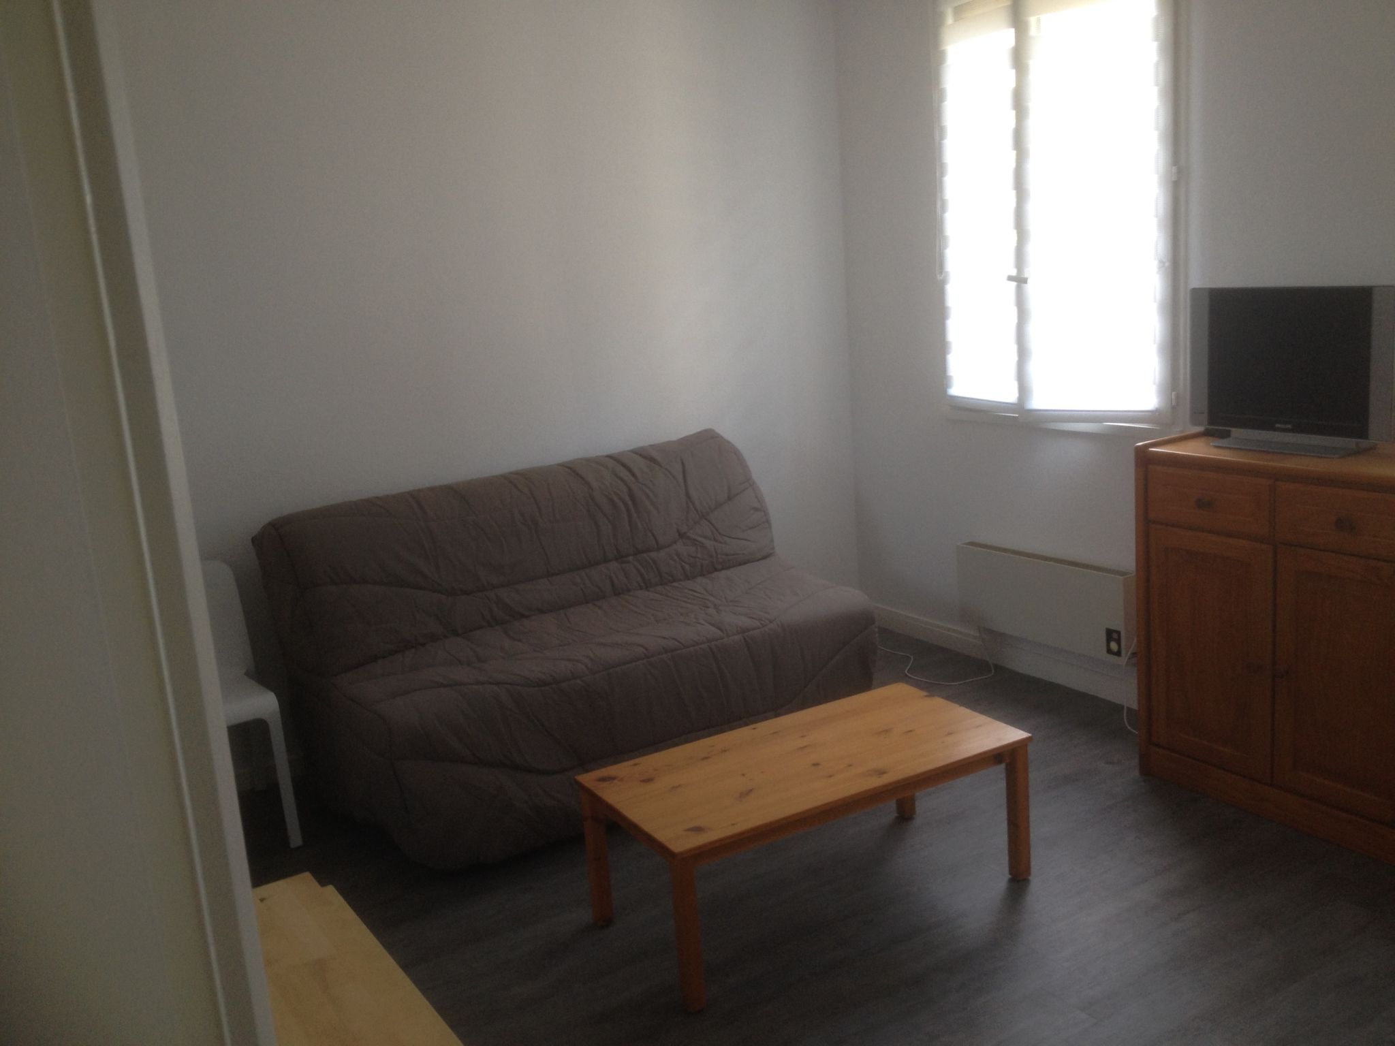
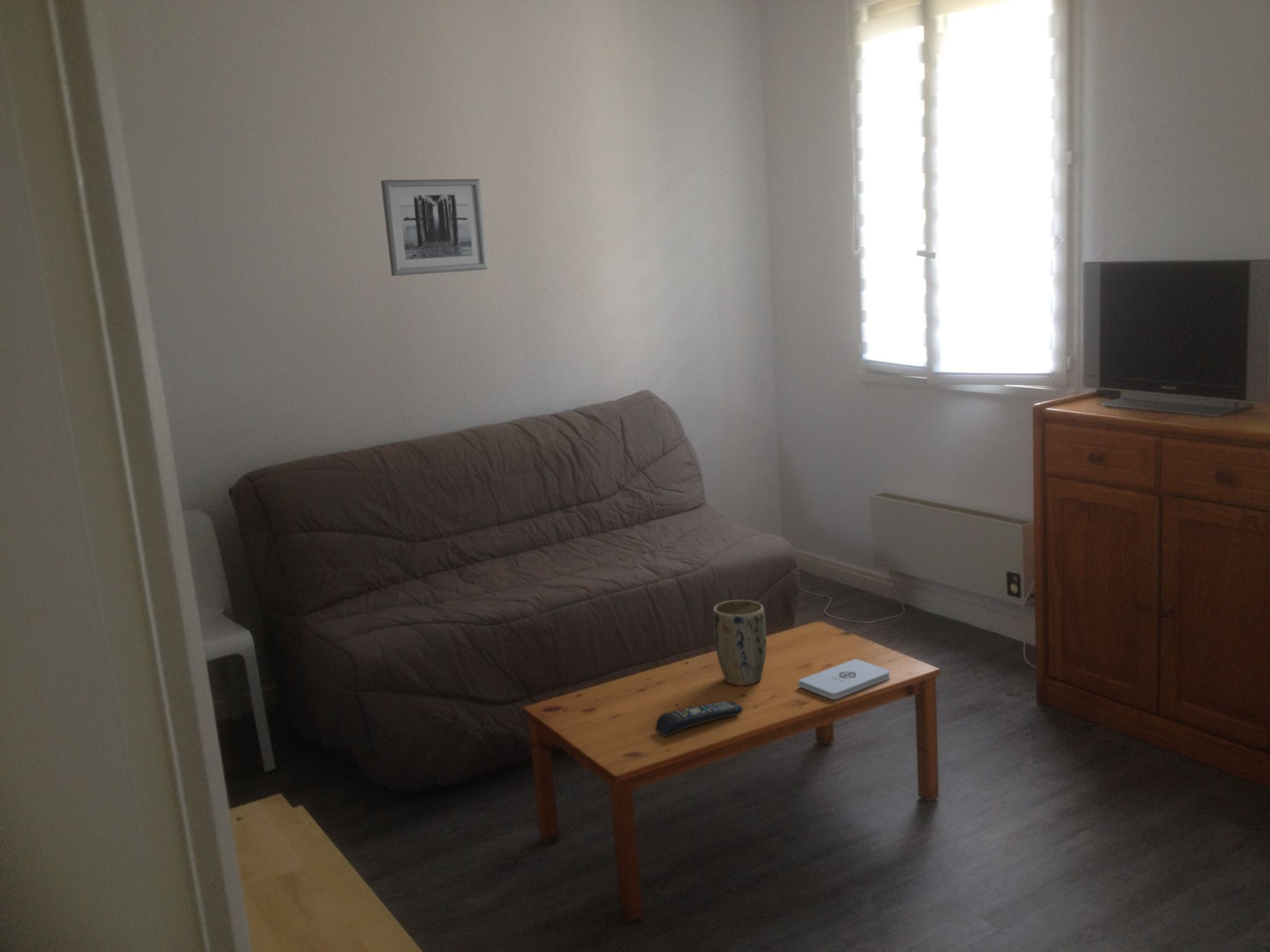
+ remote control (699, 715)
+ notepad (845, 678)
+ wall art (436, 226)
+ plant pot (740, 643)
